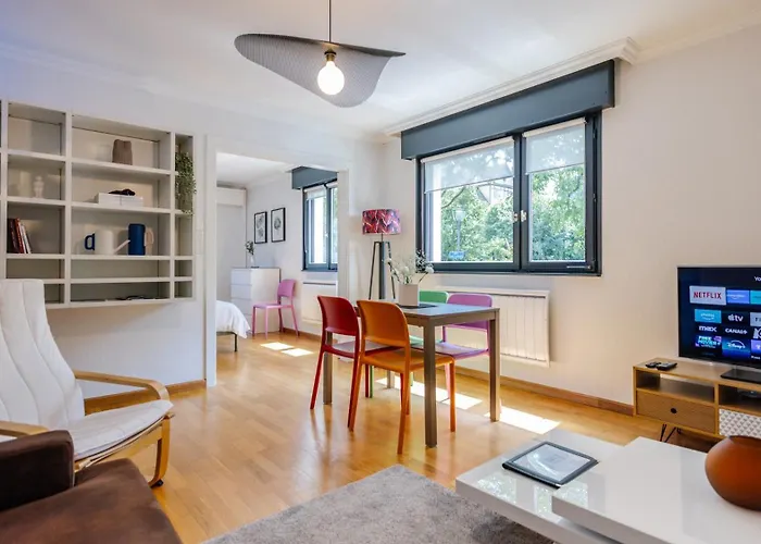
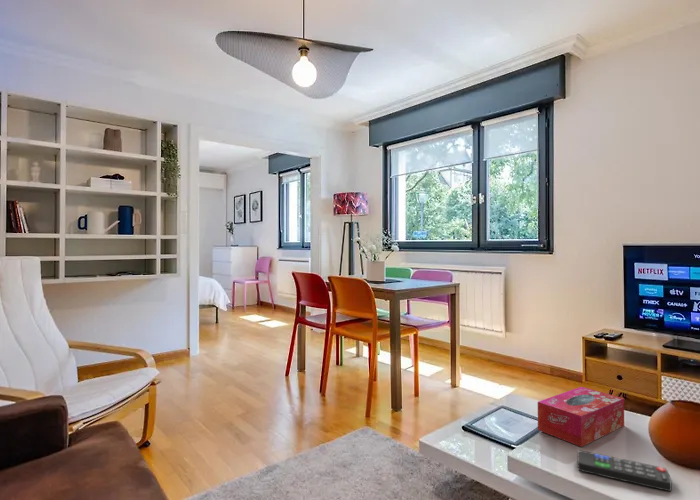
+ tissue box (581, 413)
+ remote control (621, 468)
